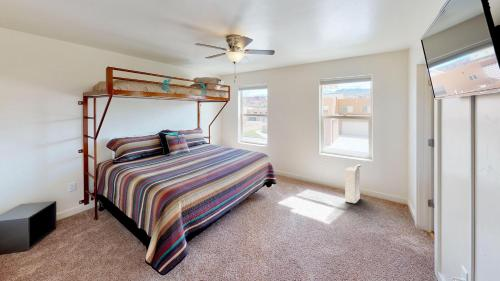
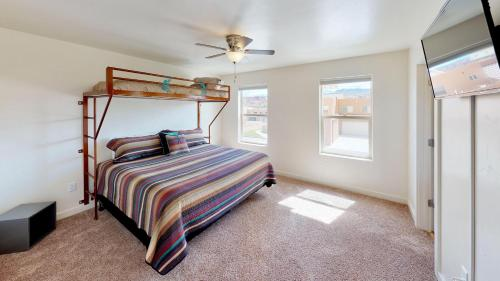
- air purifier (353, 182)
